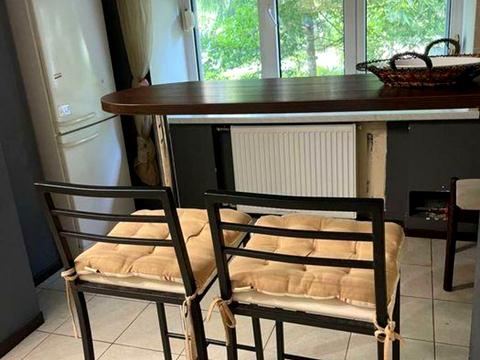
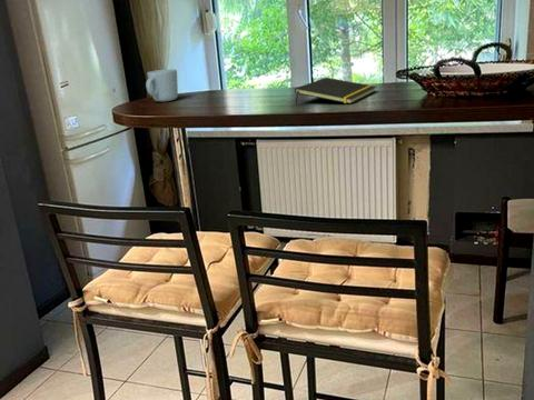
+ mug (160, 86)
+ notepad (337, 89)
